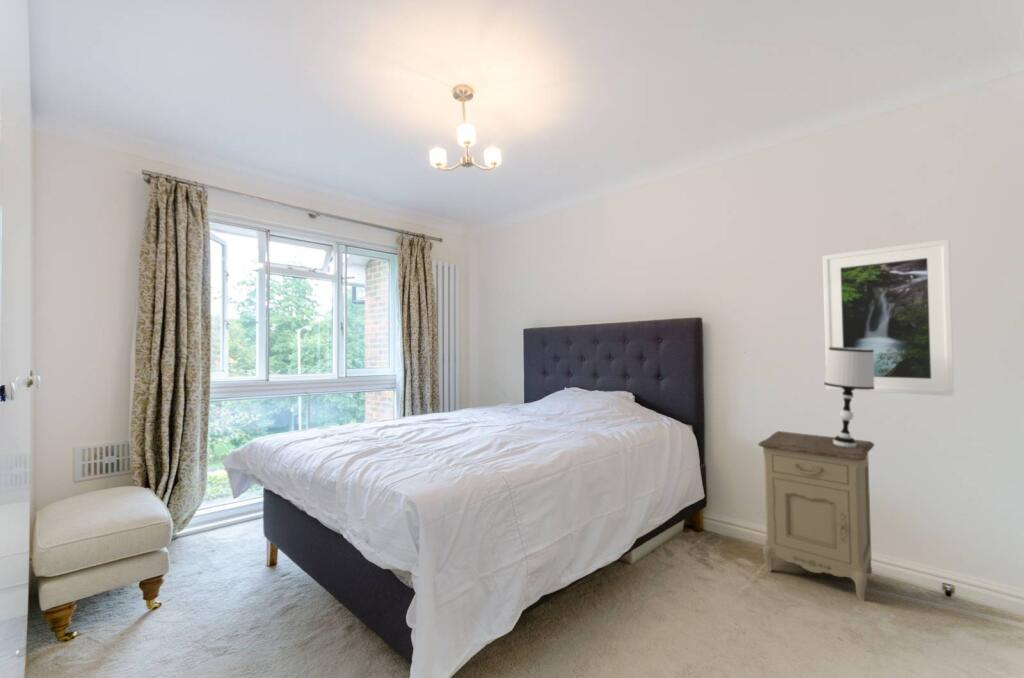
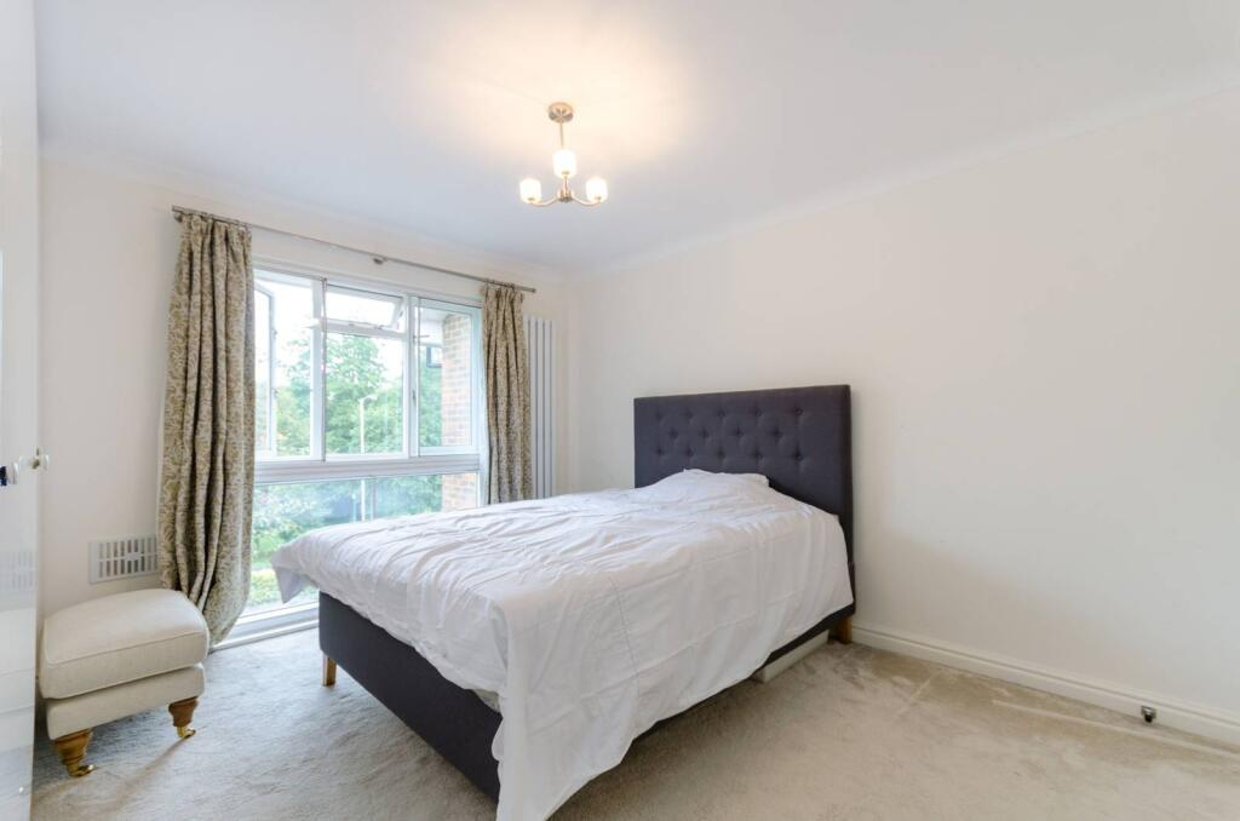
- table lamp (843, 396)
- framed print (883, 320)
- nightstand (815, 508)
